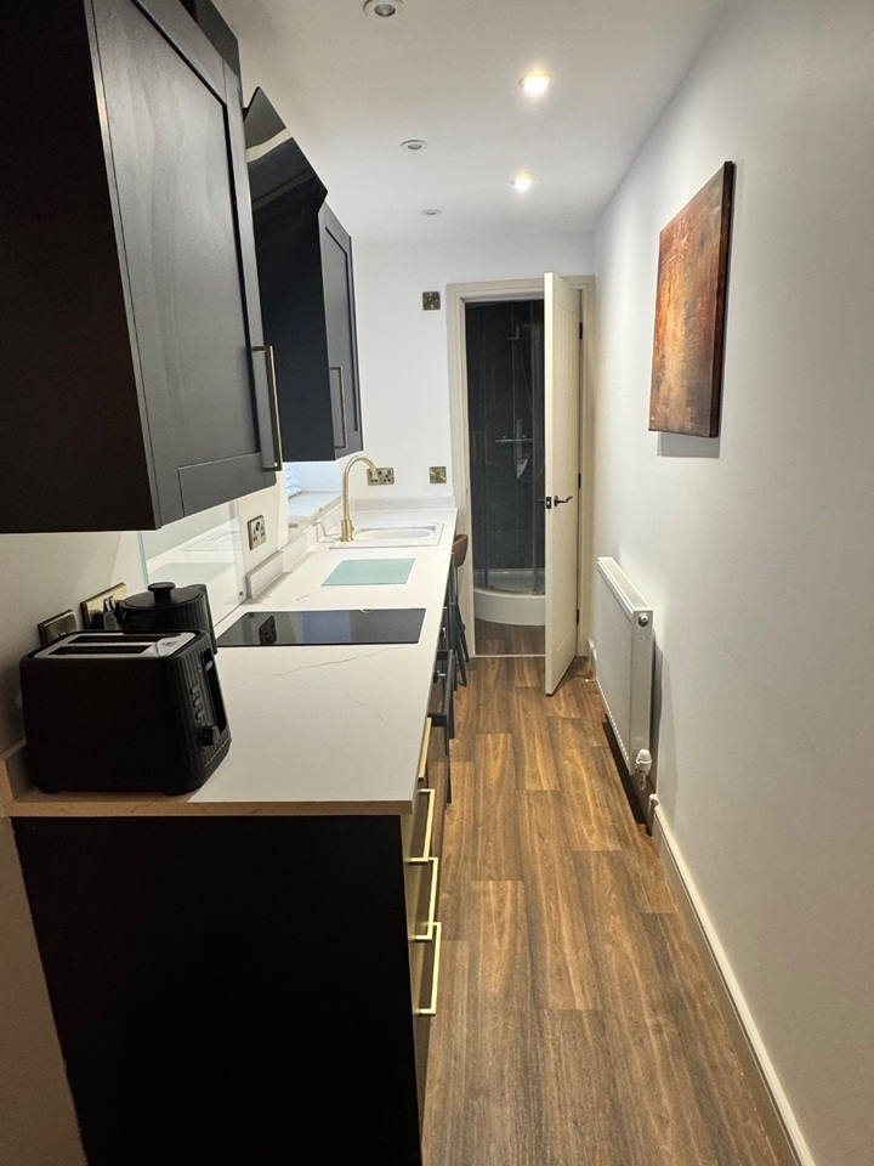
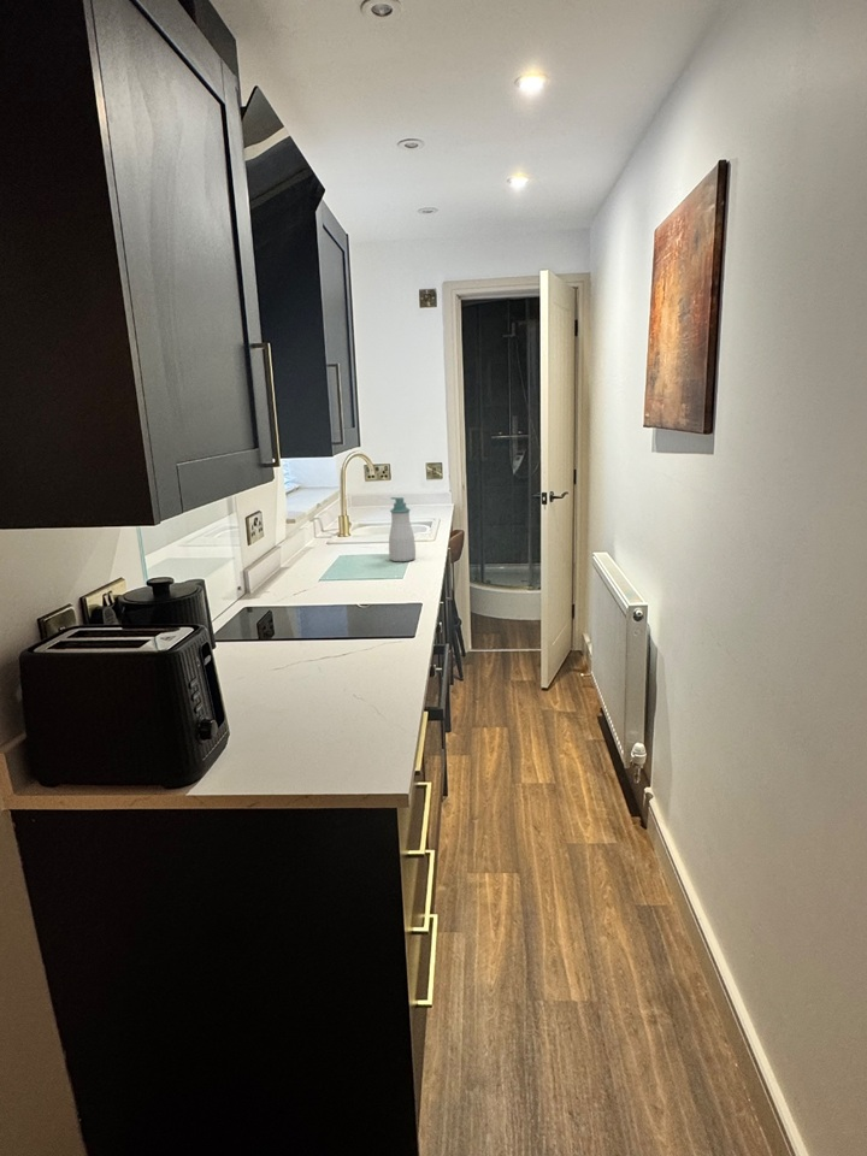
+ soap bottle (401, 529)
